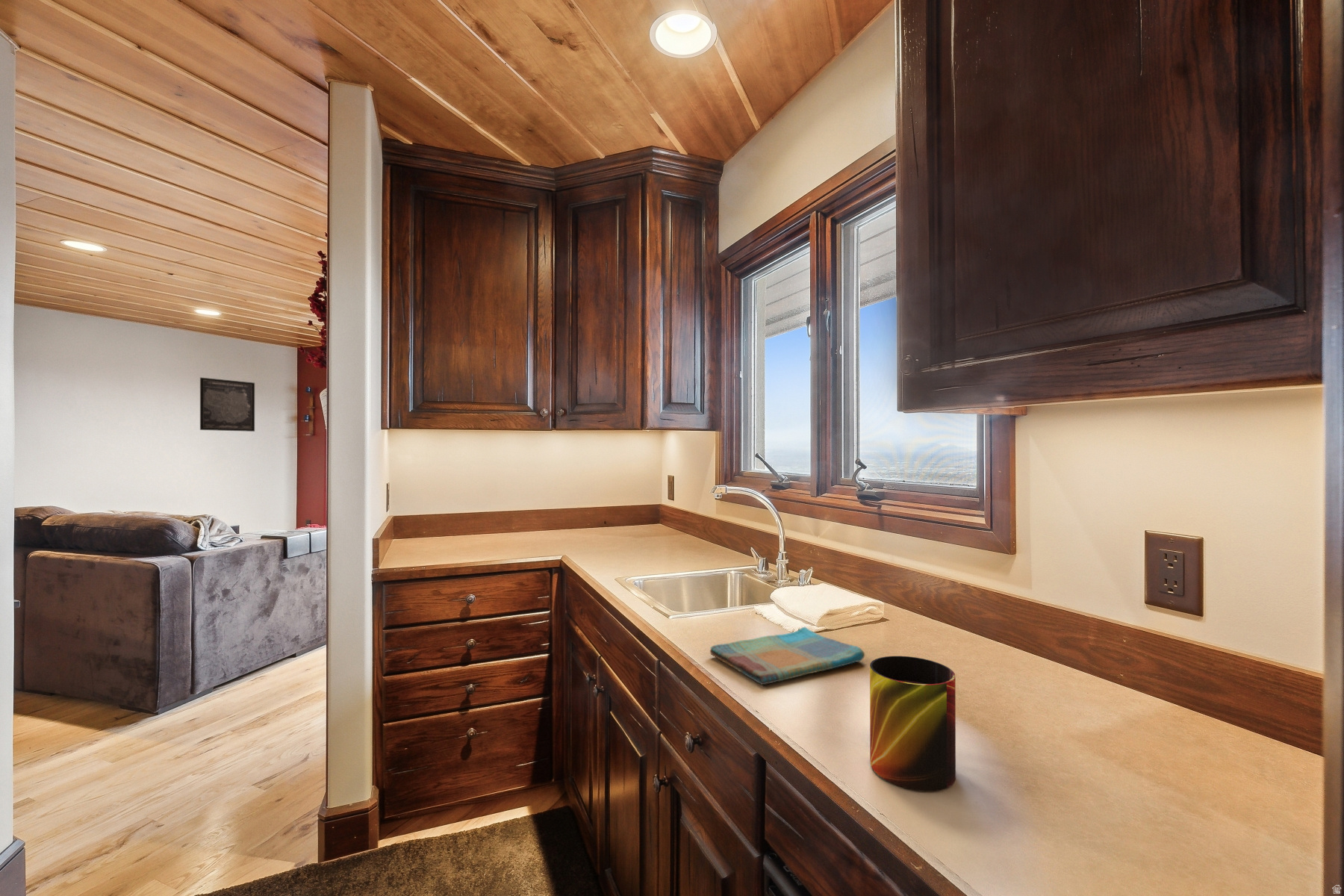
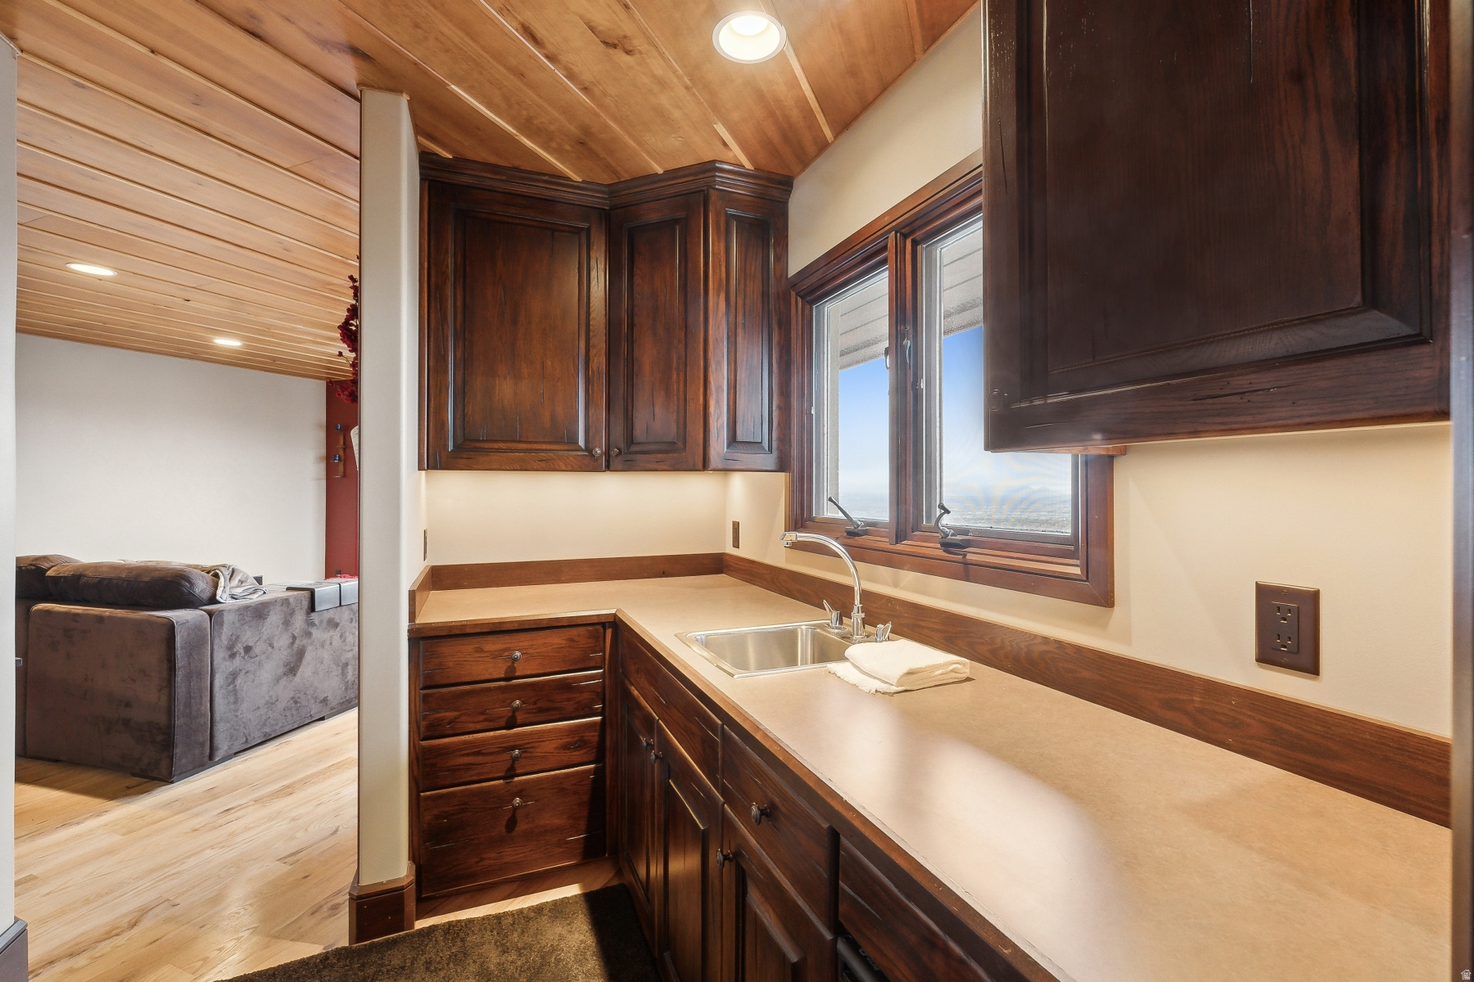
- mug (897, 712)
- dish towel (786, 653)
- wall art (228, 405)
